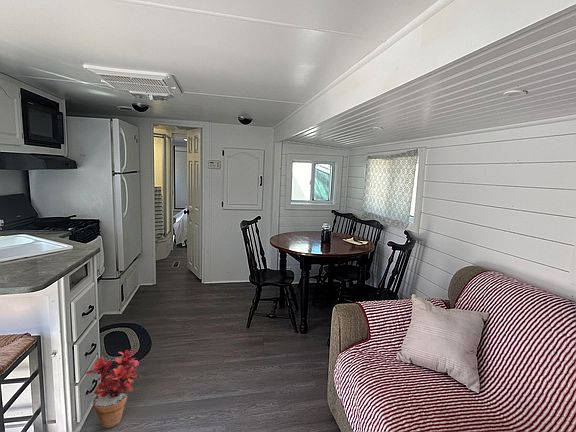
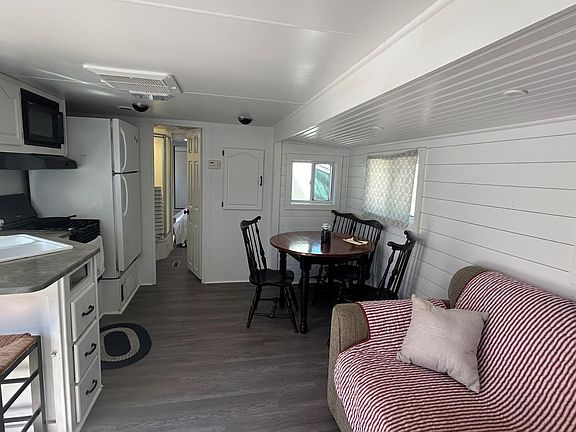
- potted plant (114, 388)
